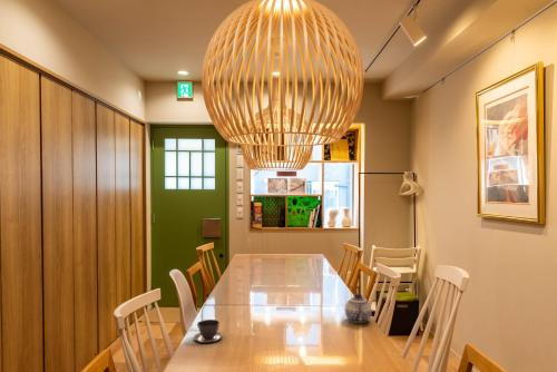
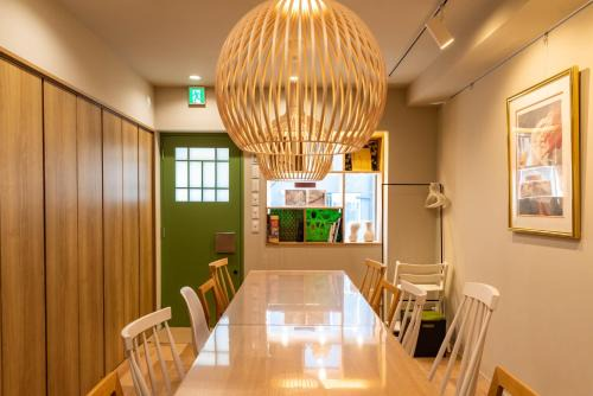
- teacup (207, 330)
- teapot (358, 306)
